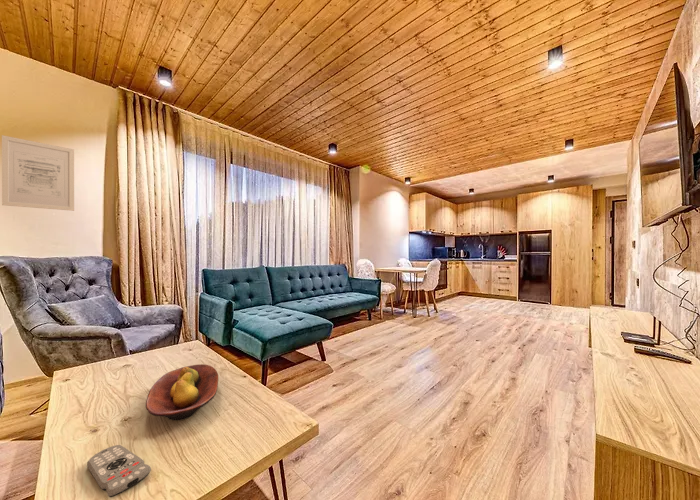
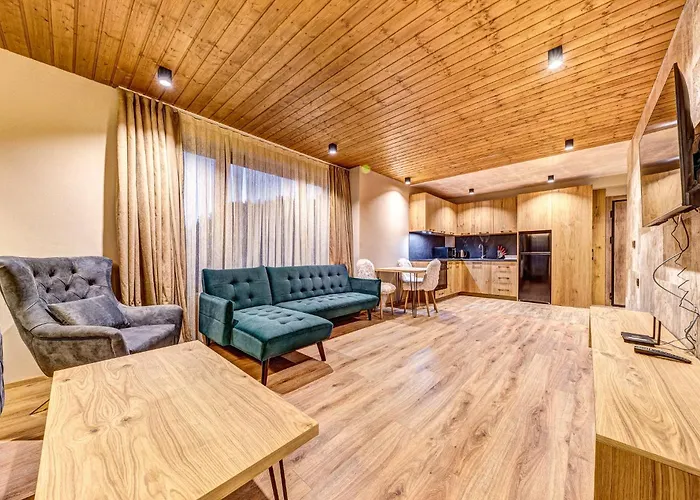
- fruit bowl (185, 386)
- wall art (40, 175)
- remote control (116, 466)
